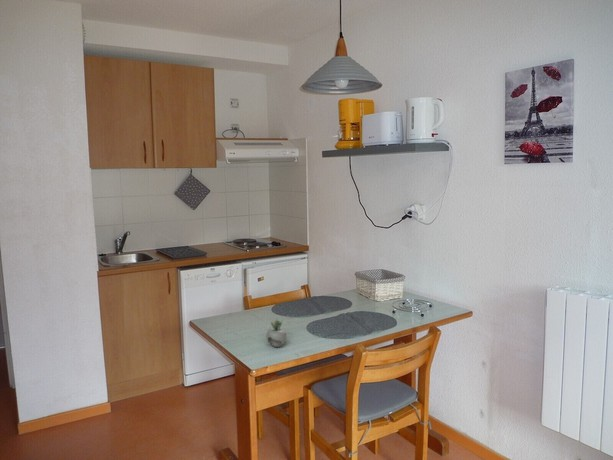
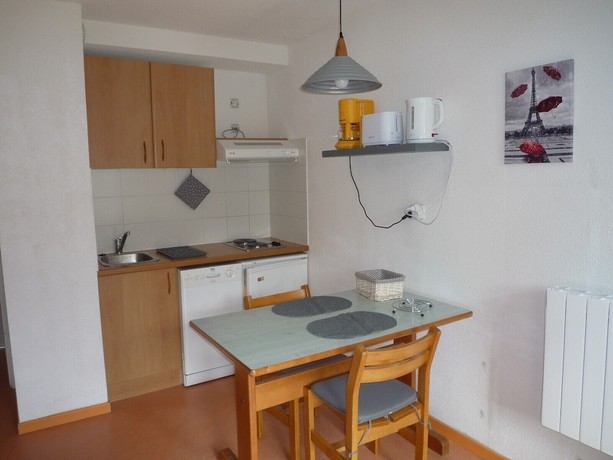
- succulent plant (268, 332)
